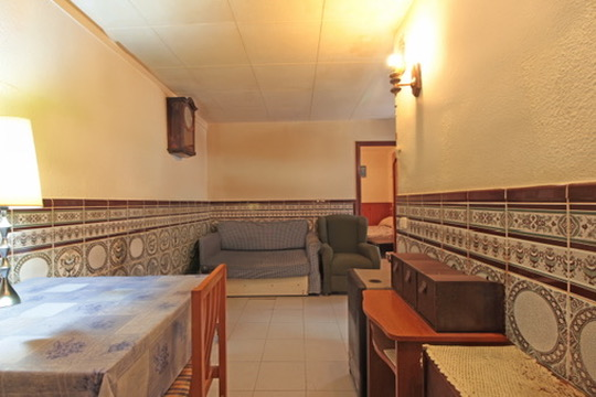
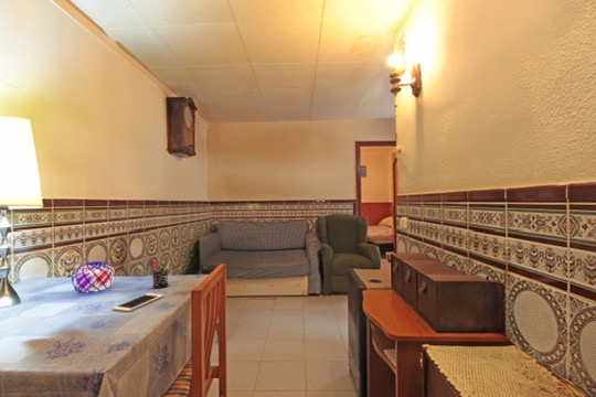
+ cell phone (139, 301)
+ pen holder (159, 272)
+ decorative orb (94, 276)
